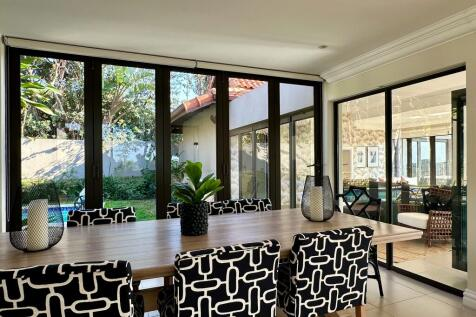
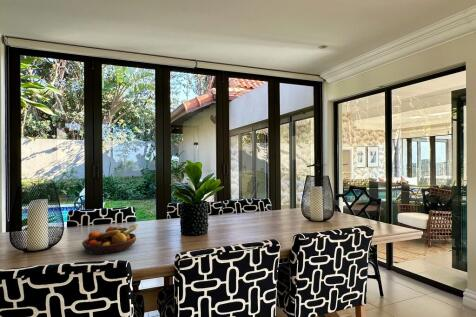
+ fruit bowl (110, 236)
